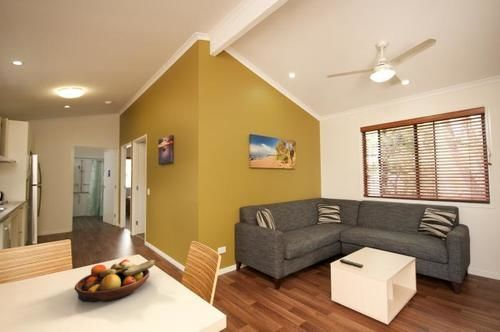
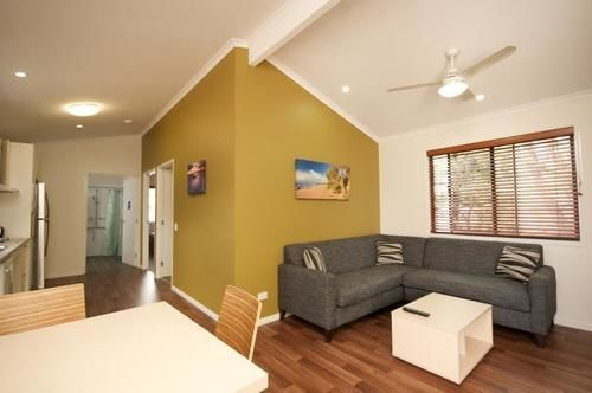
- fruit bowl (115, 274)
